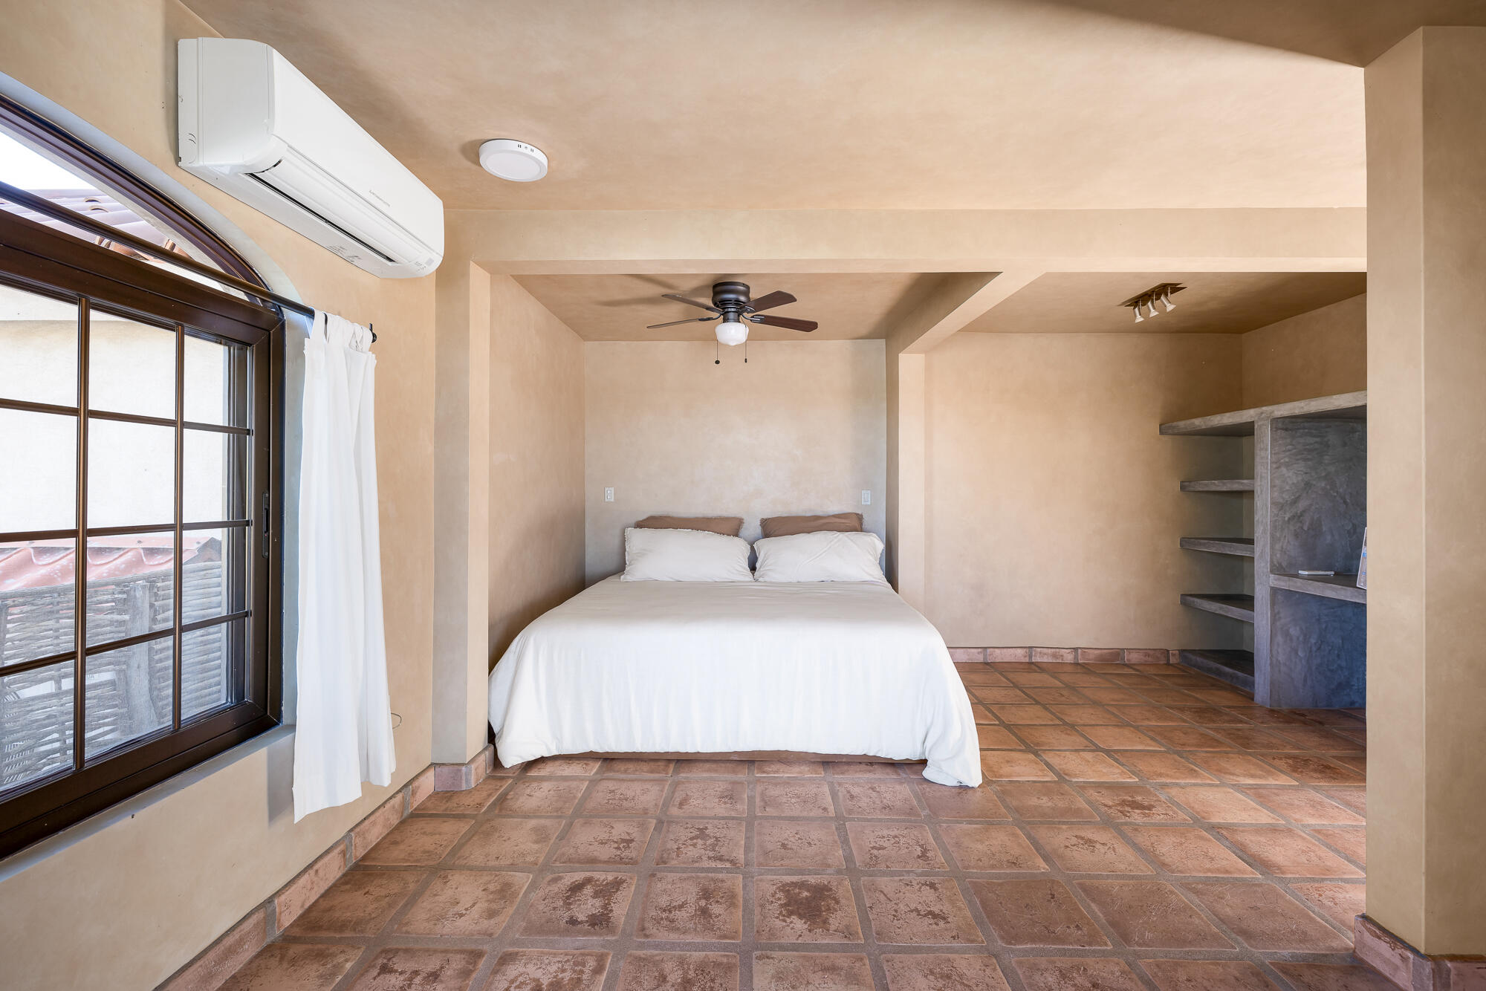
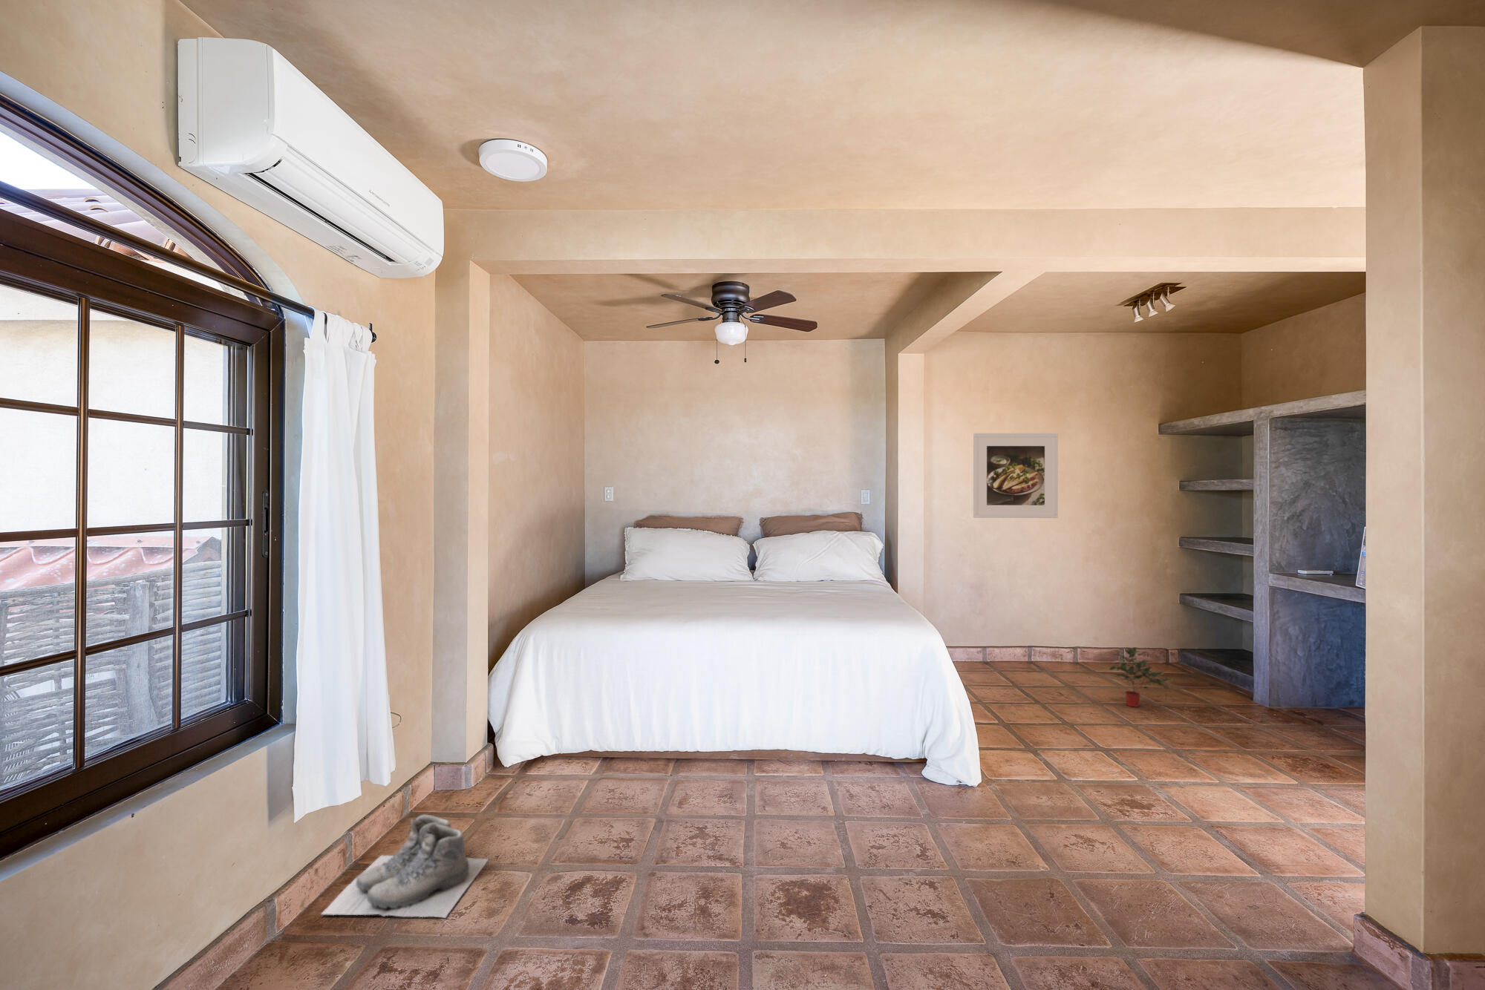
+ boots (411, 853)
+ potted plant (1140, 676)
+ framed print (1015, 475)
